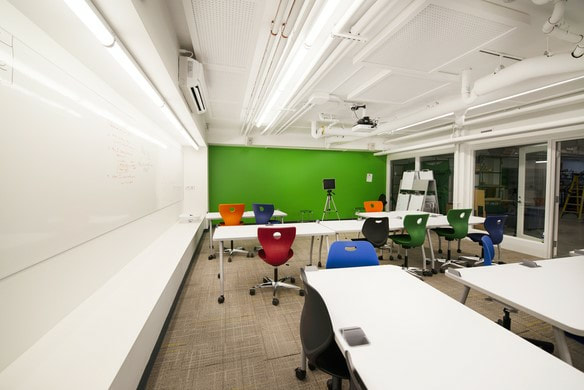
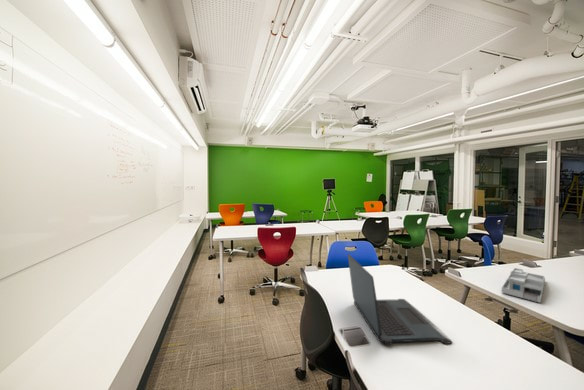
+ desk organizer (524, 280)
+ laptop (392, 300)
